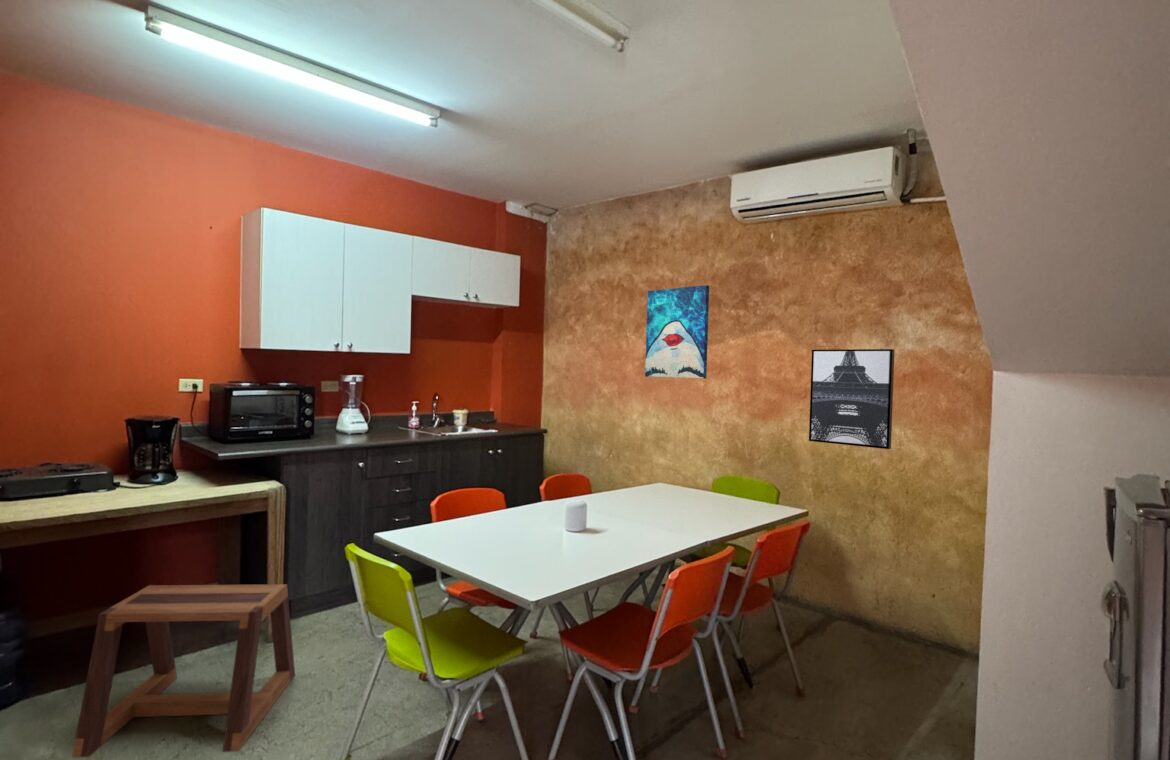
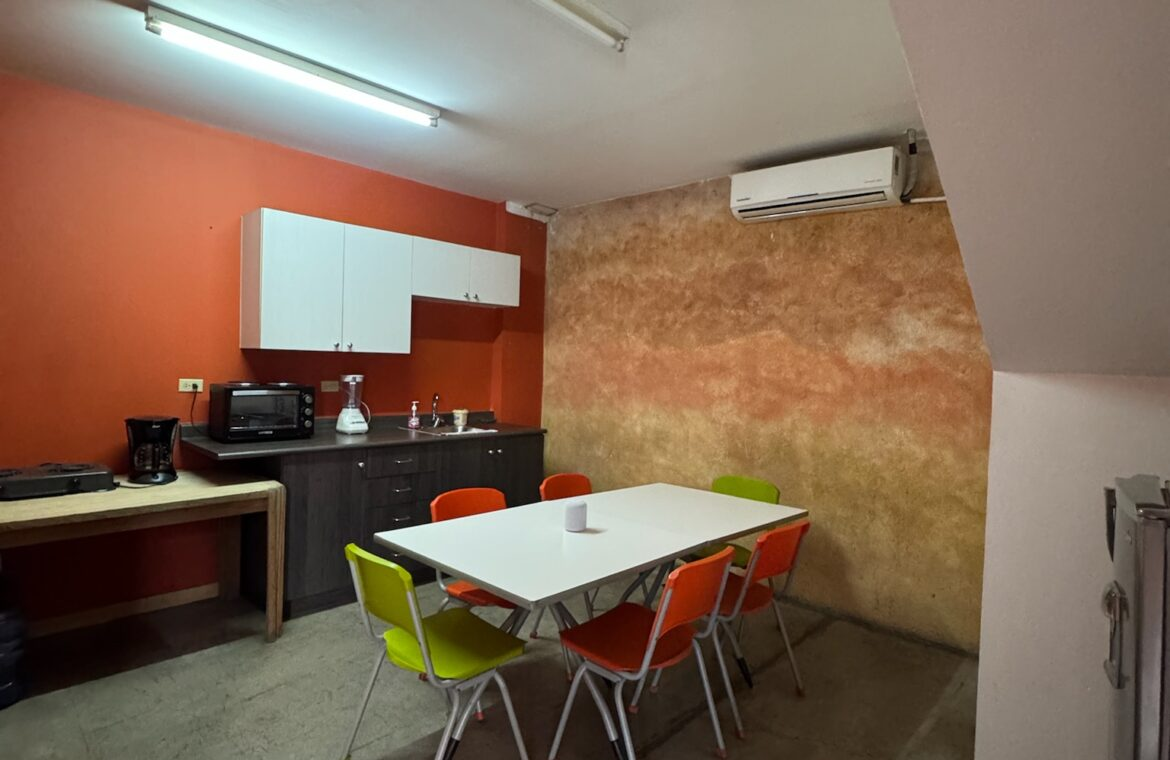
- wall art (849, 397)
- stool (174, 660)
- wall art (675, 332)
